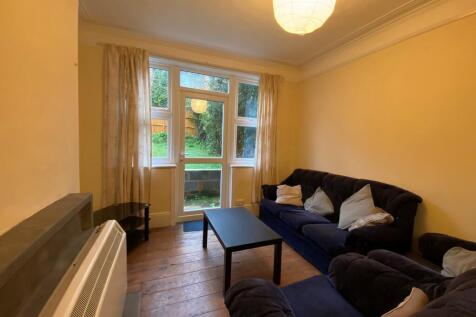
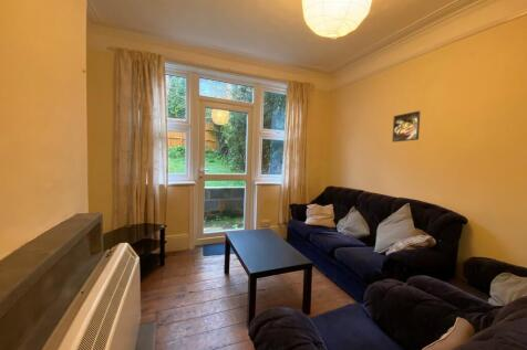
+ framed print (405, 127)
